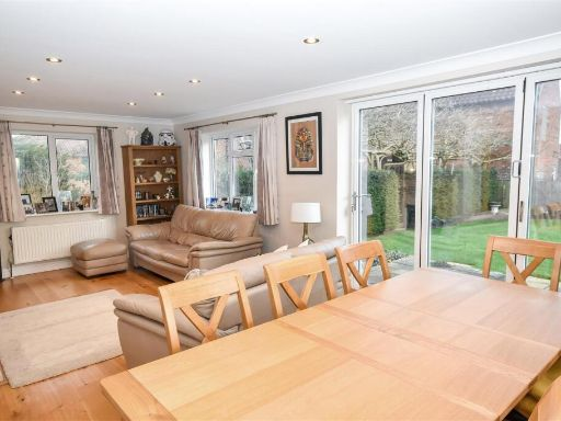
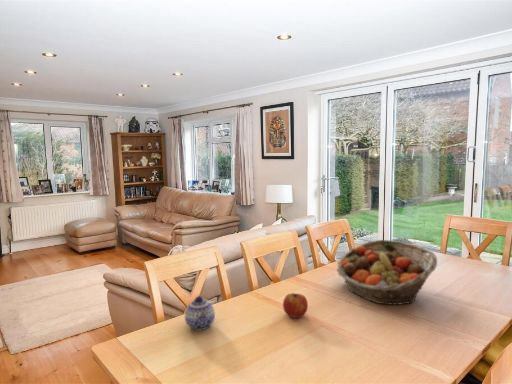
+ fruit basket (383, 269)
+ apple (295, 303)
+ teapot (199, 311)
